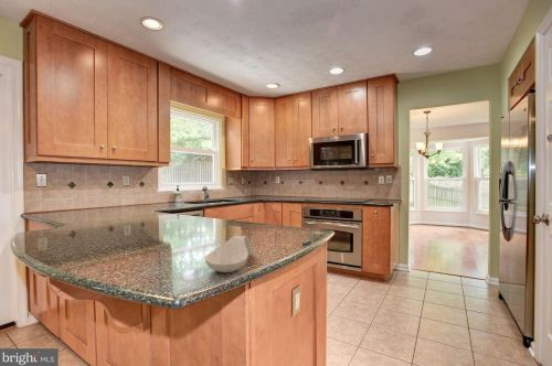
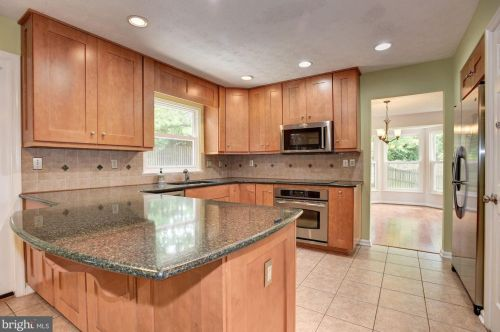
- spoon rest (233, 251)
